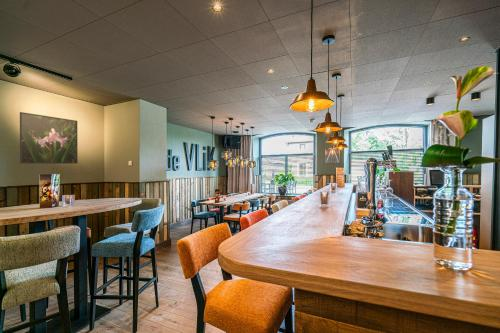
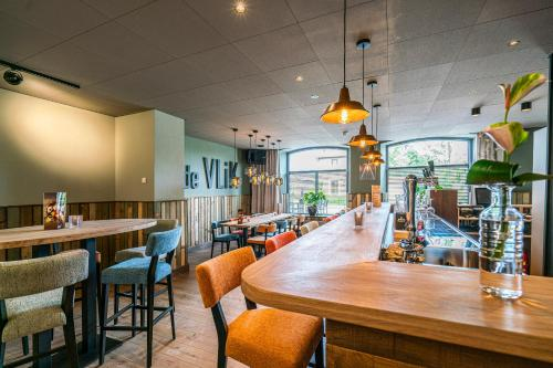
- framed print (51, 140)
